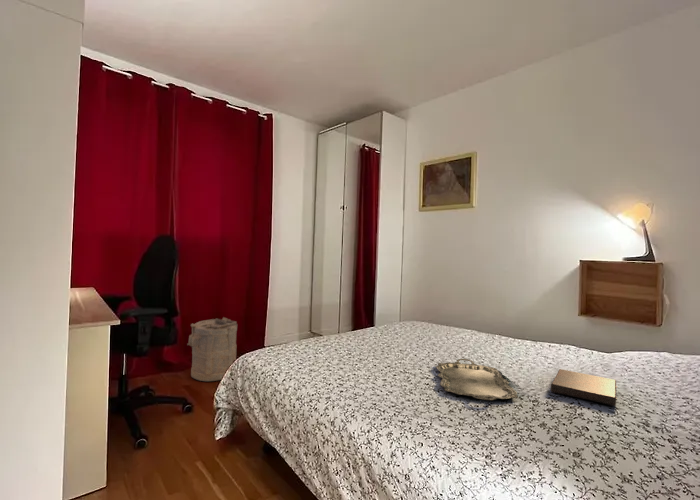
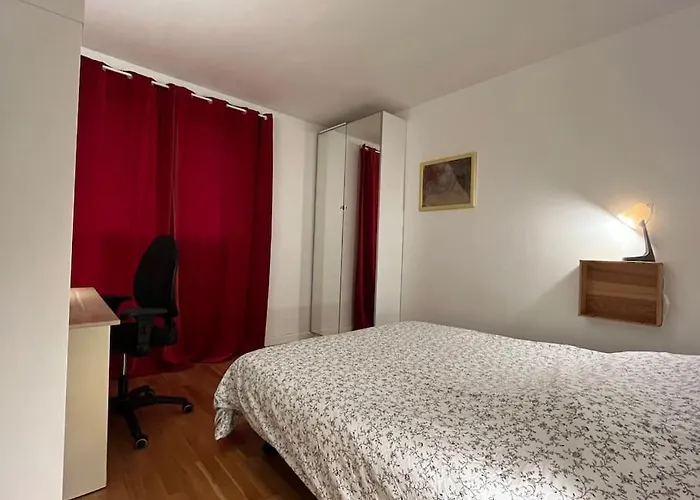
- laundry hamper (212, 346)
- book (584, 385)
- serving tray (472, 378)
